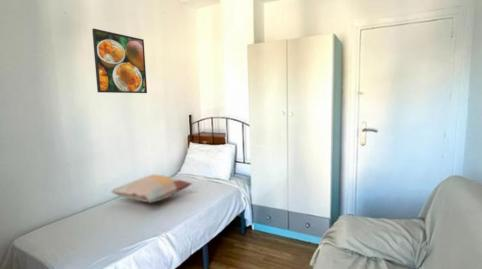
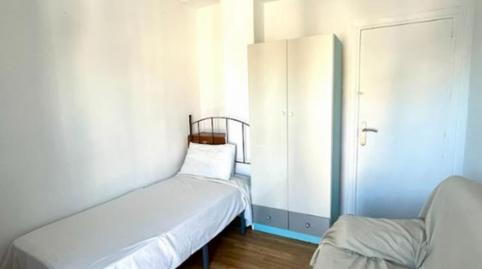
- decorative pillow (152, 187)
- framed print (122, 64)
